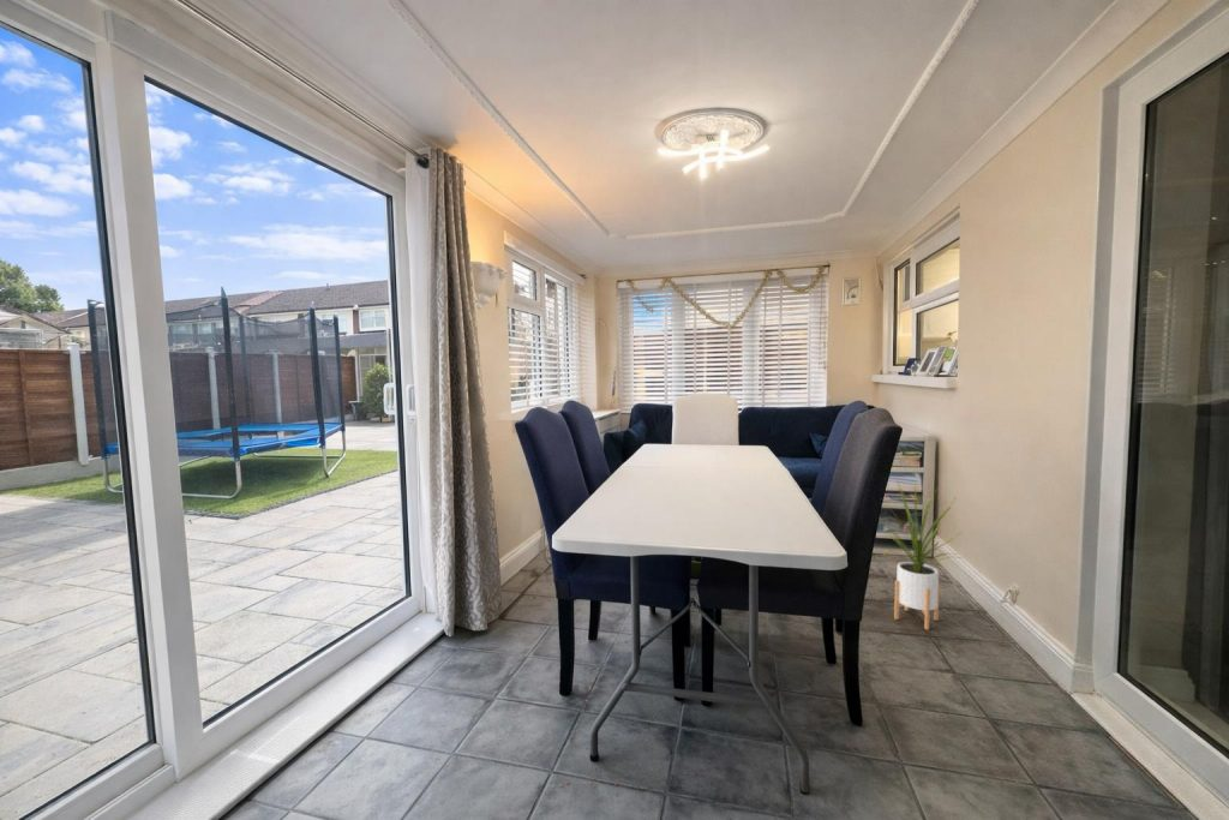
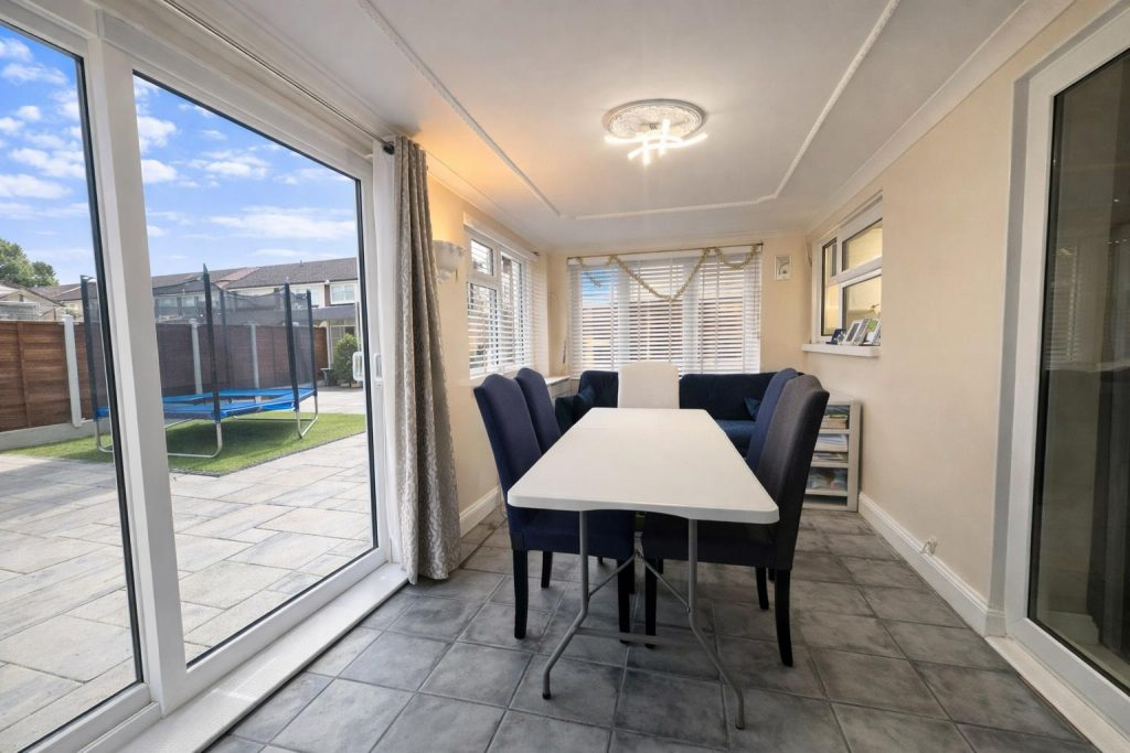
- house plant (919, 552)
